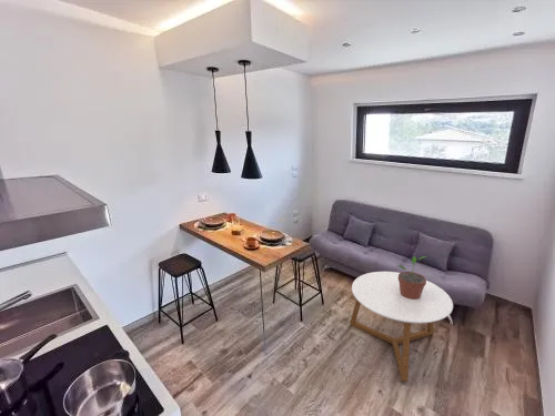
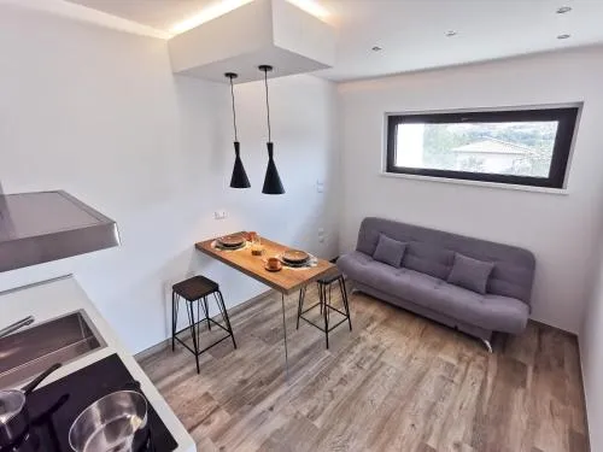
- potted plant (412, 274)
- coffee table (397, 318)
